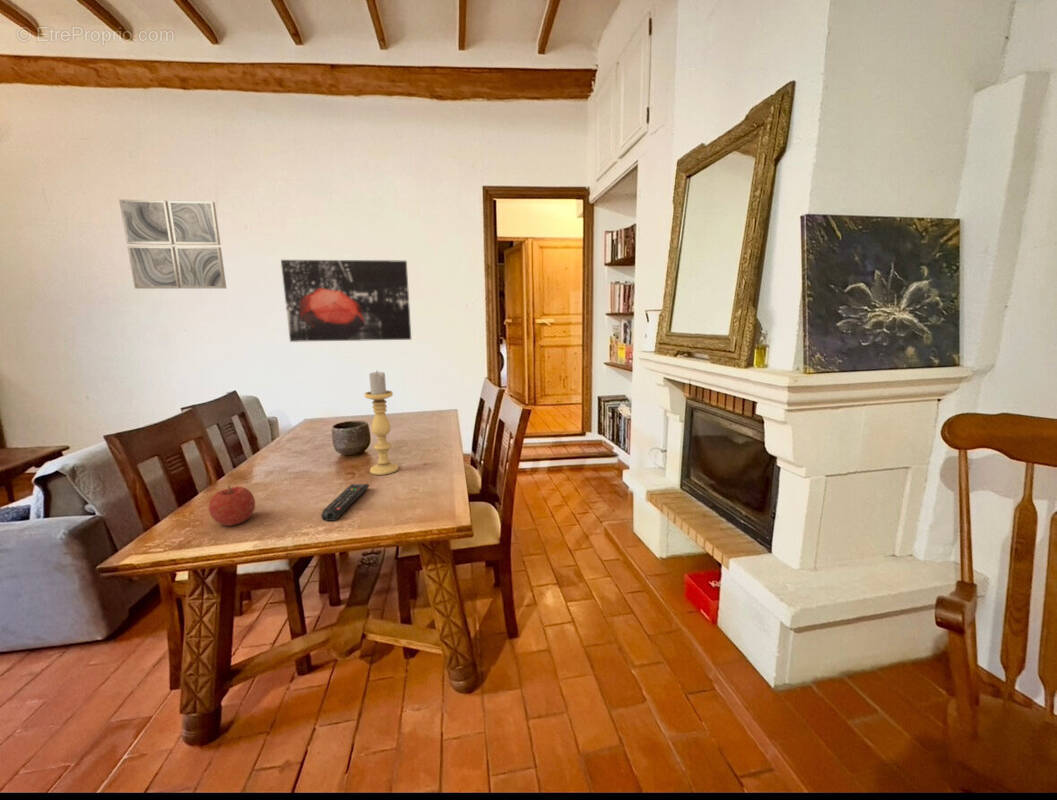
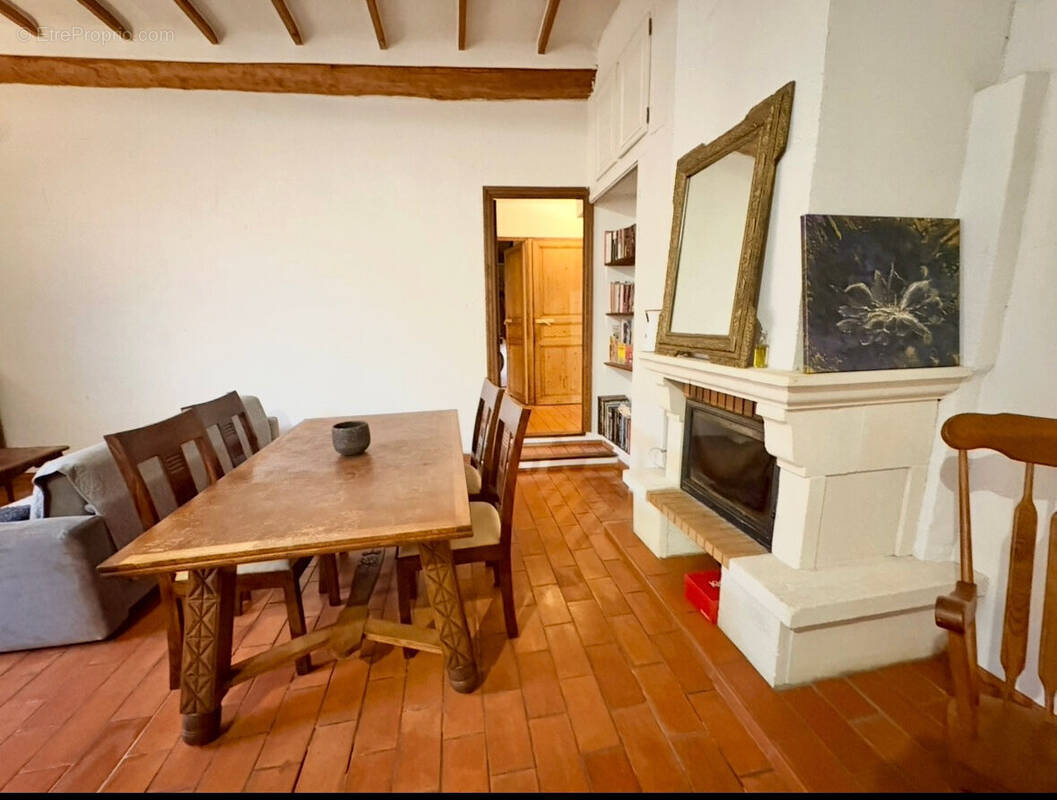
- wall art (348, 301)
- fruit (231, 503)
- wall art (173, 244)
- candle holder (380, 421)
- remote control (347, 499)
